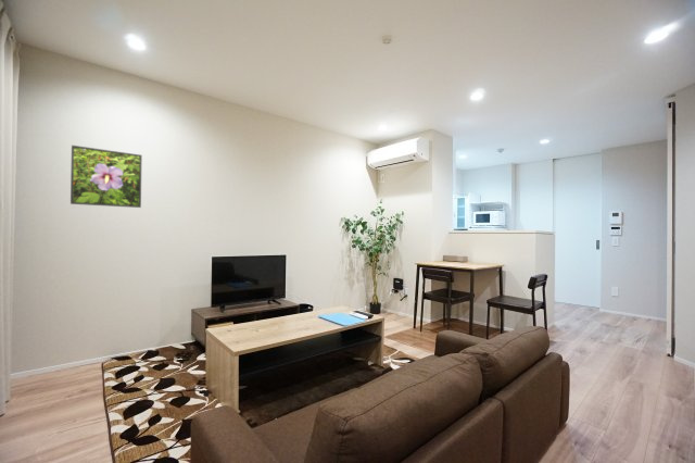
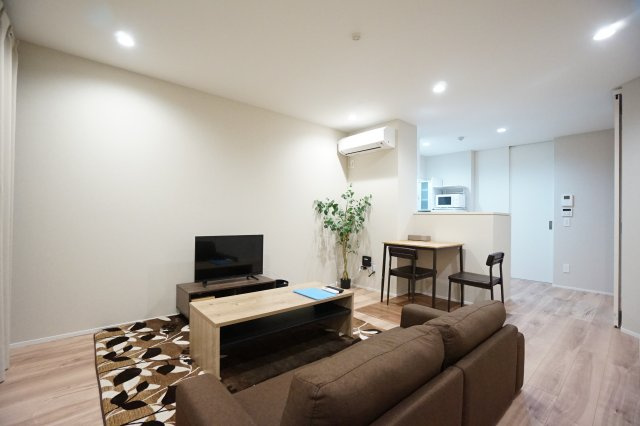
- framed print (108, 177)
